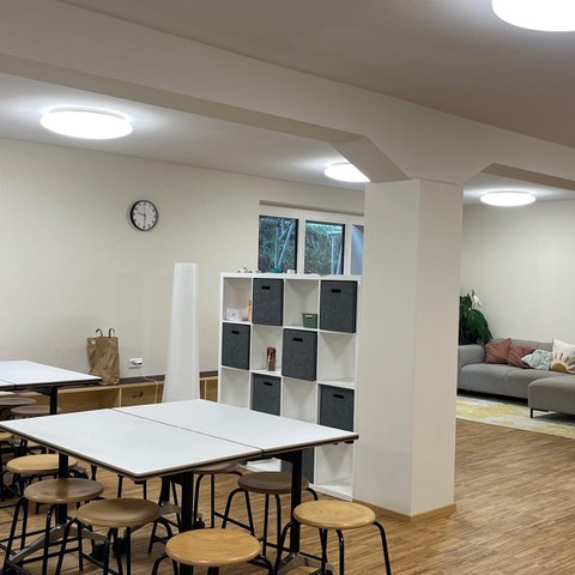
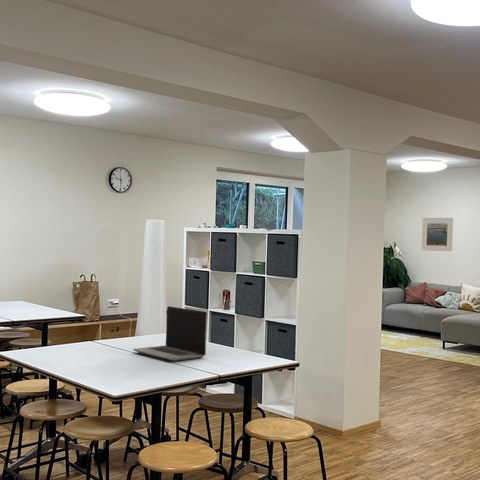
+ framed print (437, 234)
+ laptop computer (169, 332)
